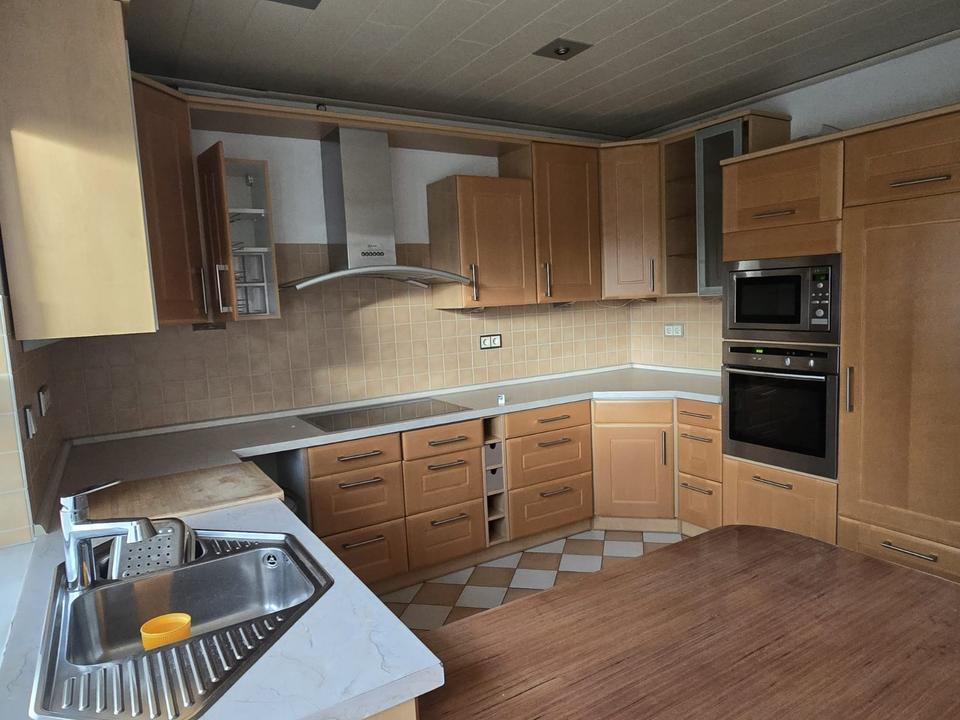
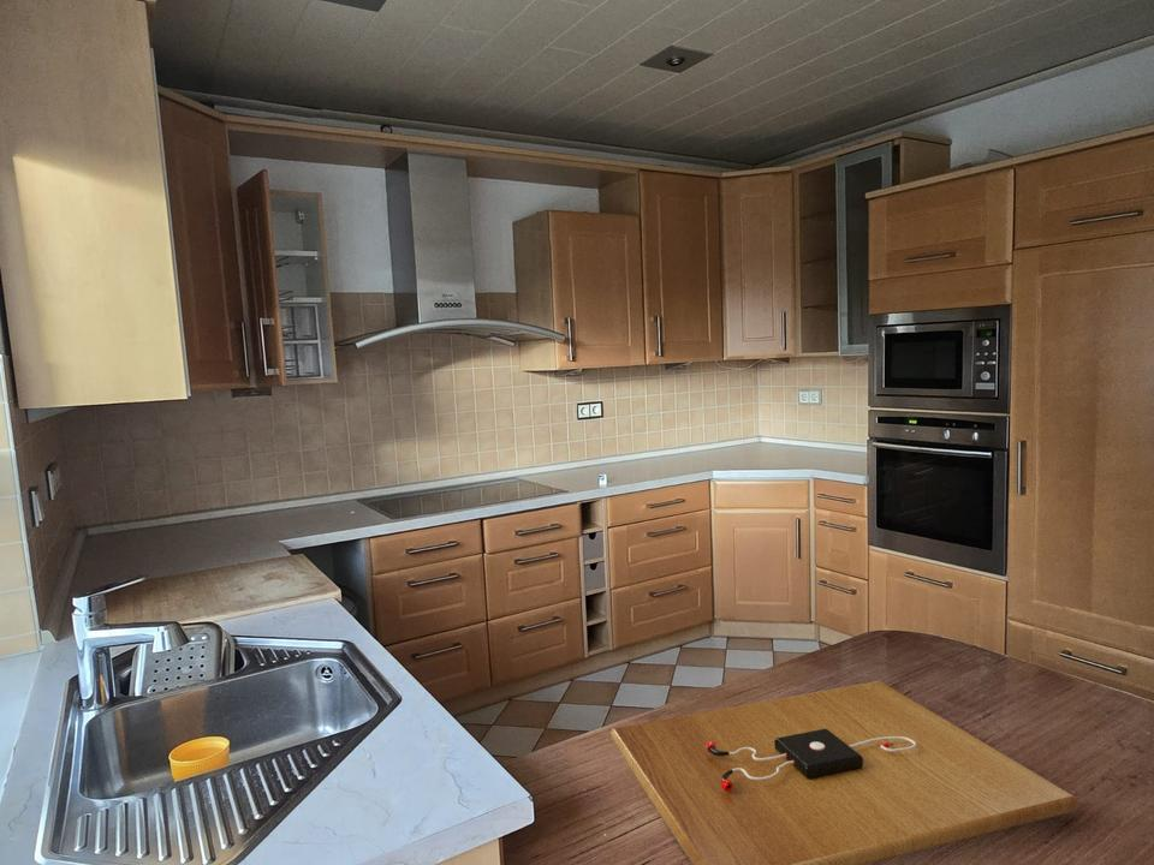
+ cutting board (817, 758)
